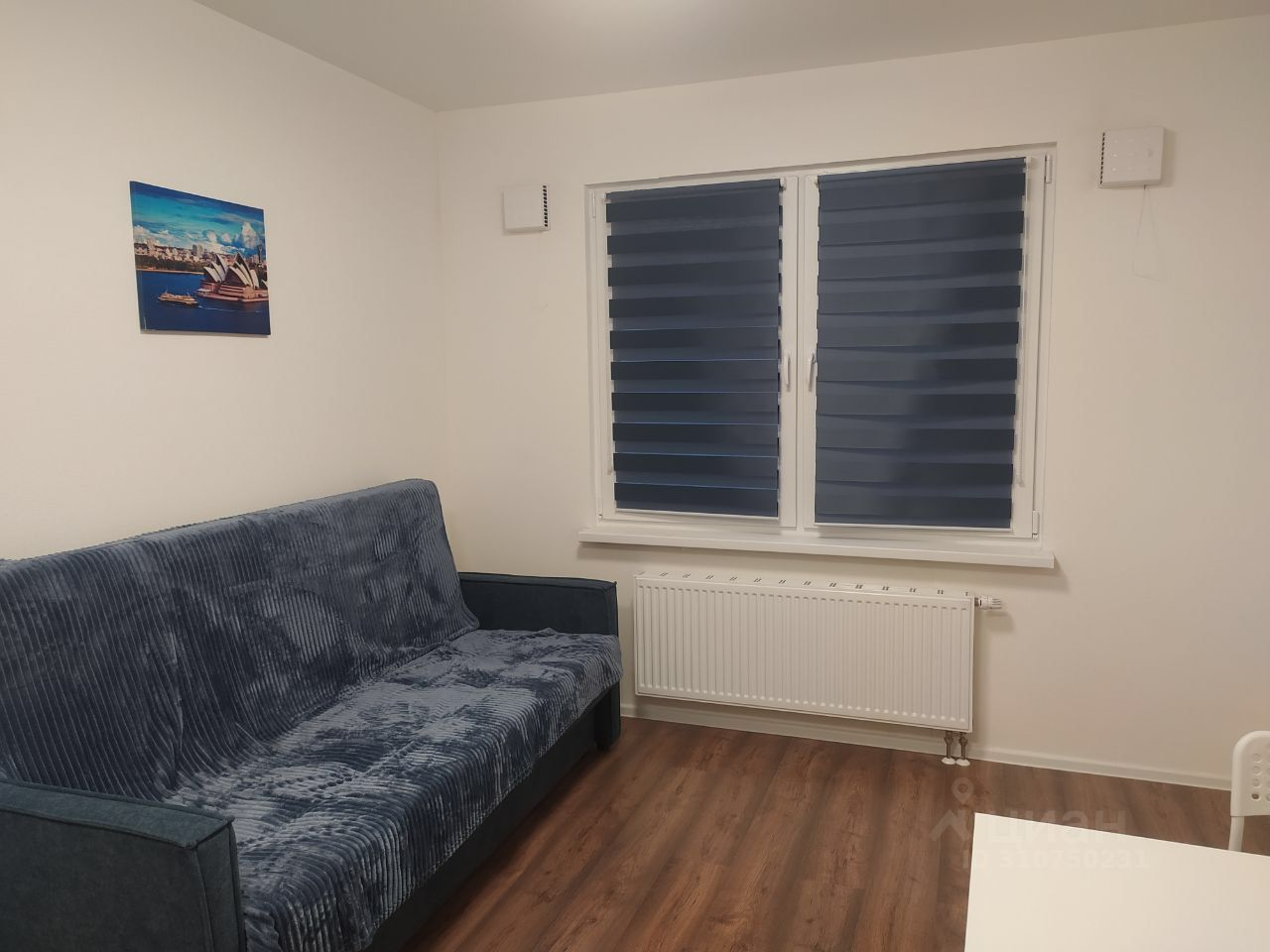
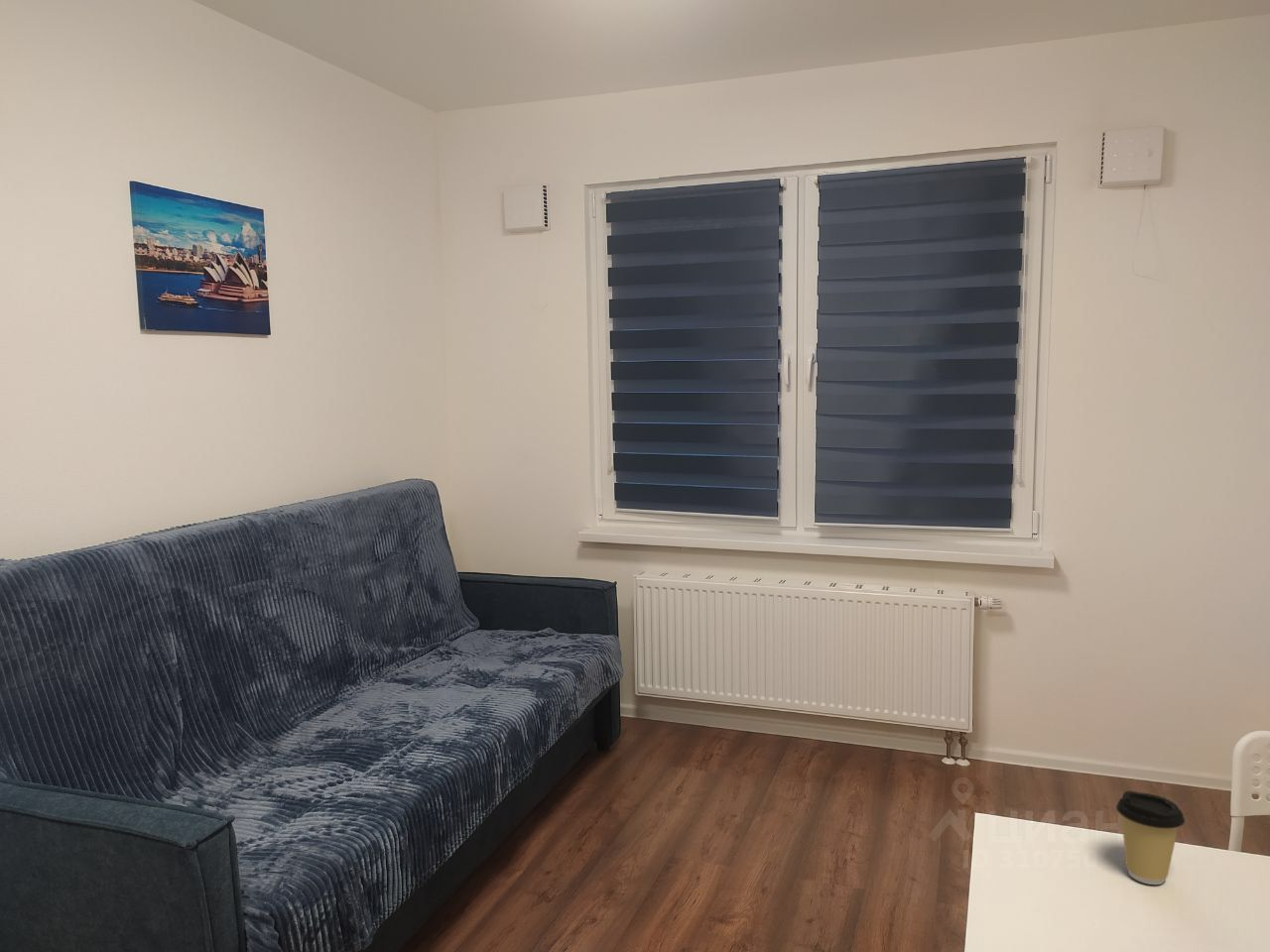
+ coffee cup (1148, 838)
